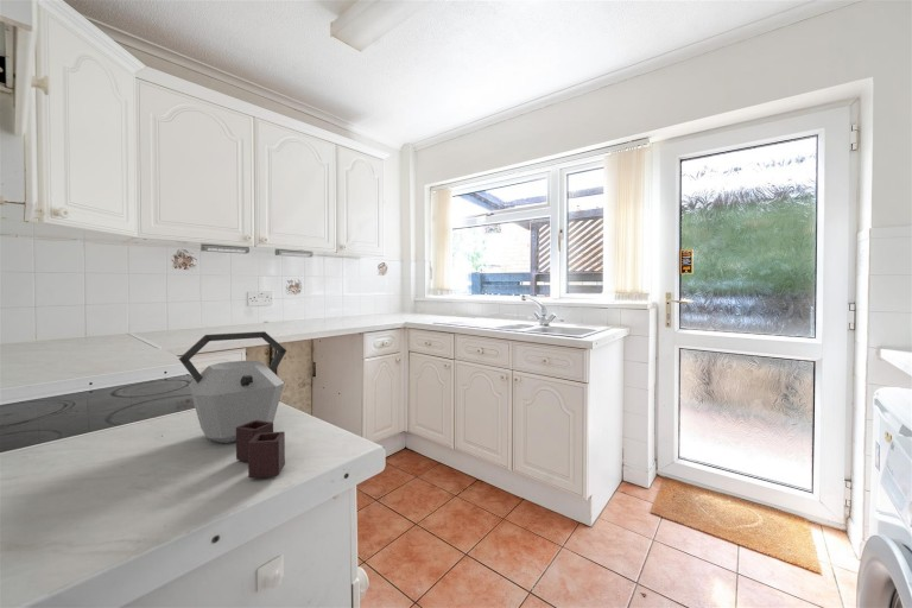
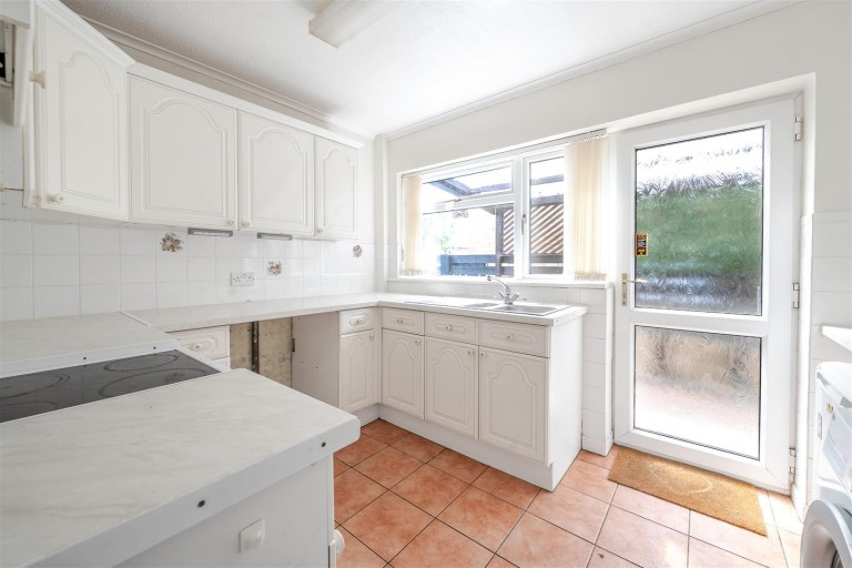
- kettle (247, 392)
